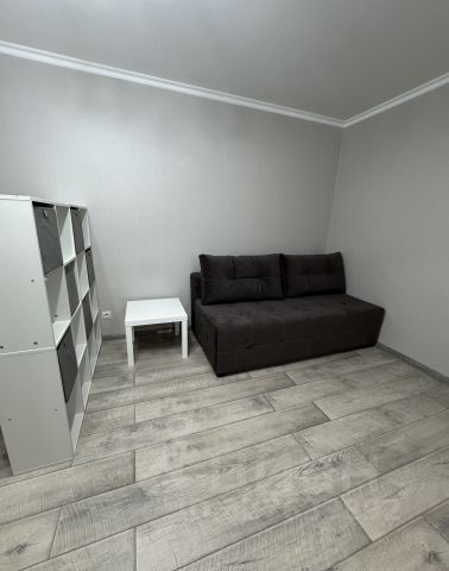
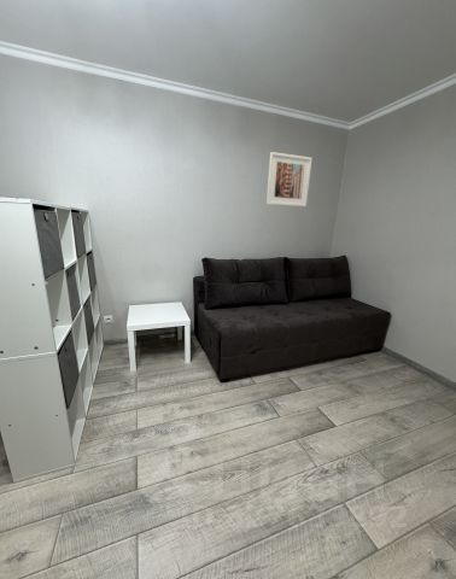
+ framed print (288, 181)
